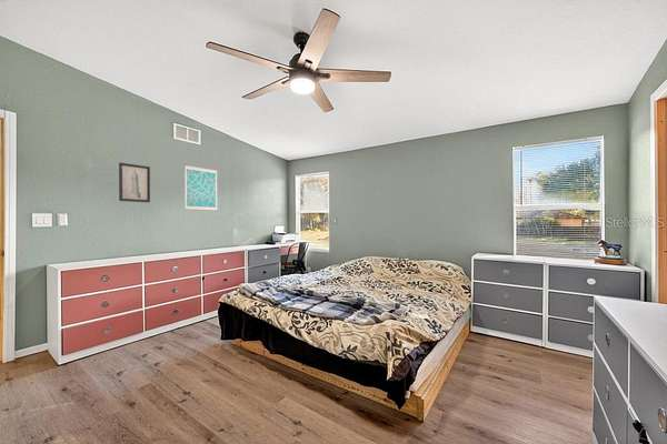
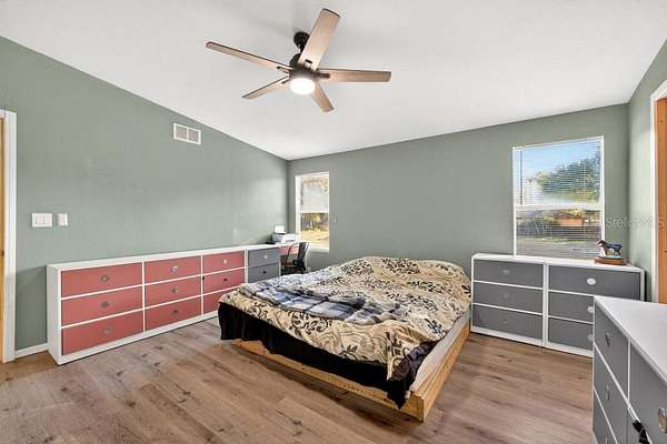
- wall art (201, 189)
- wall art (135, 183)
